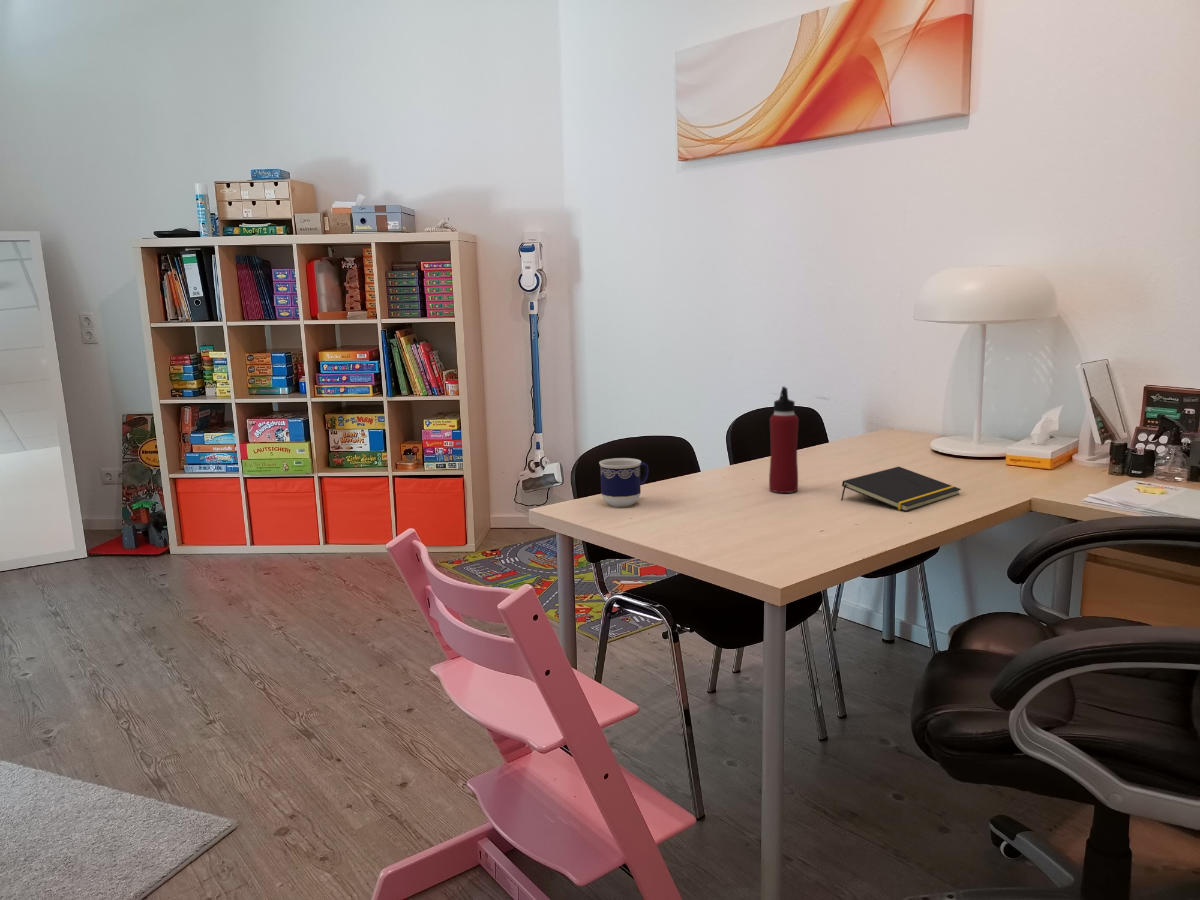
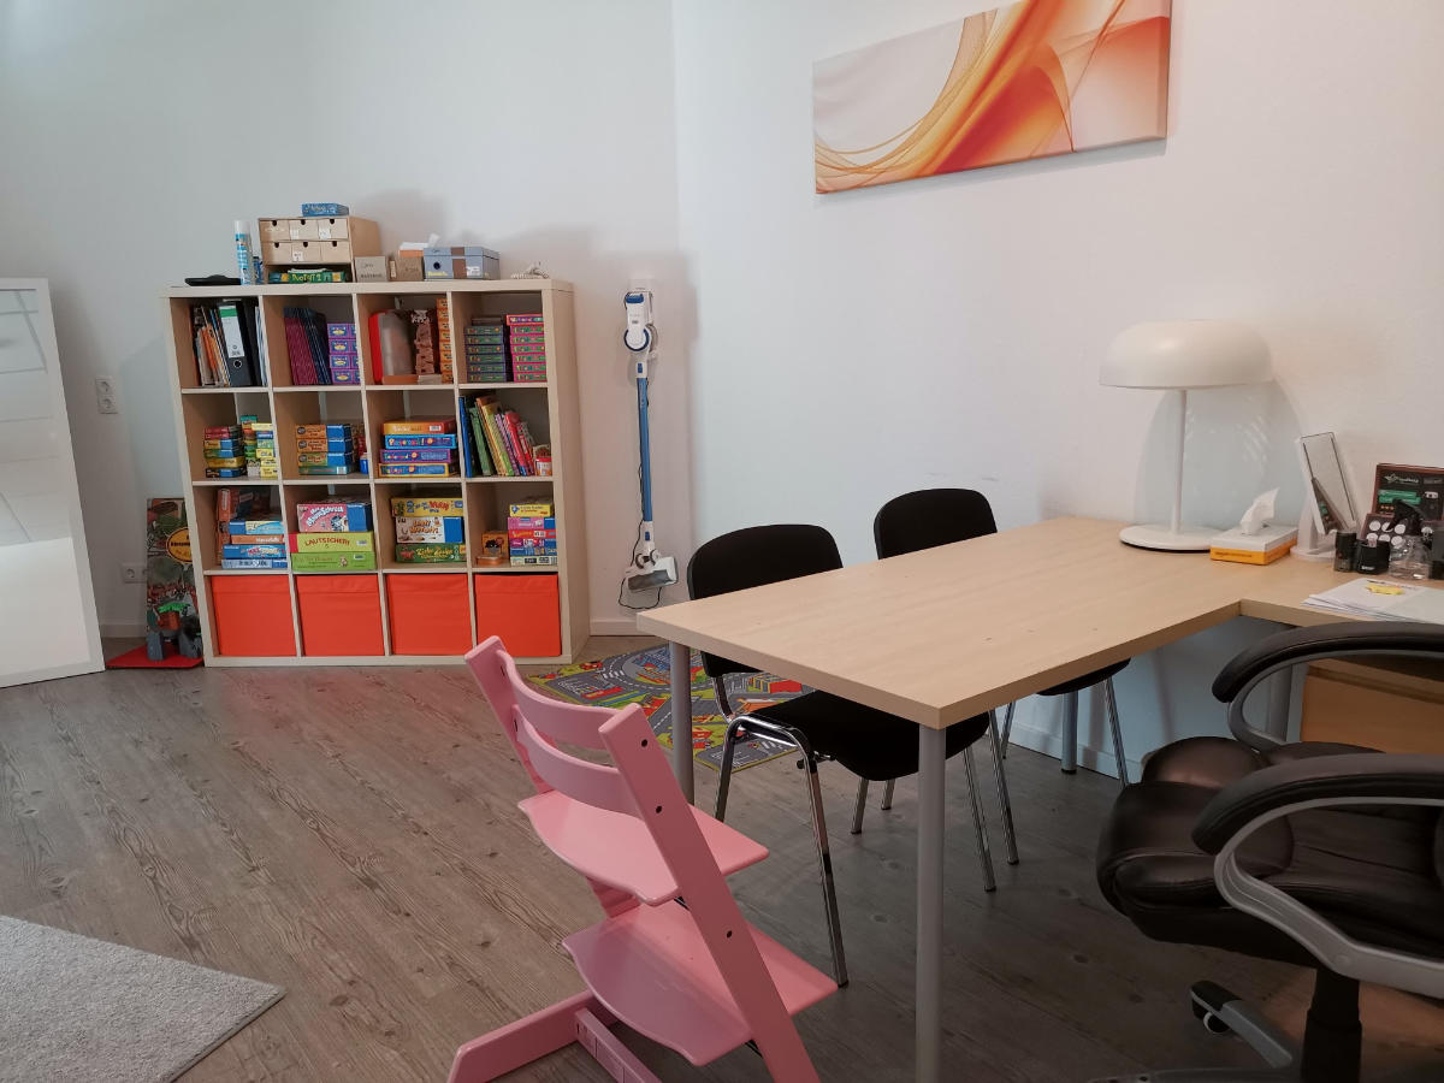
- cup (625, 482)
- notepad (901, 487)
- water bottle (783, 438)
